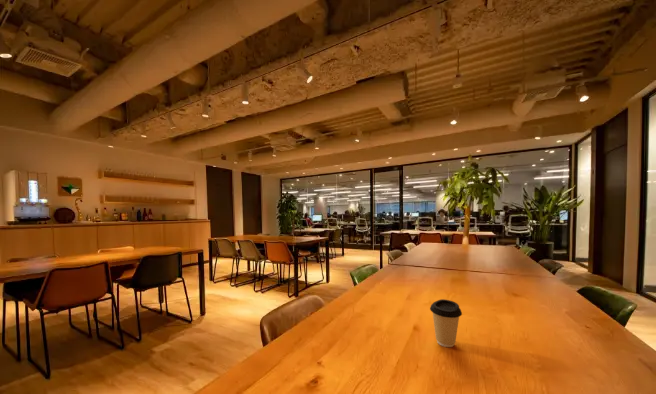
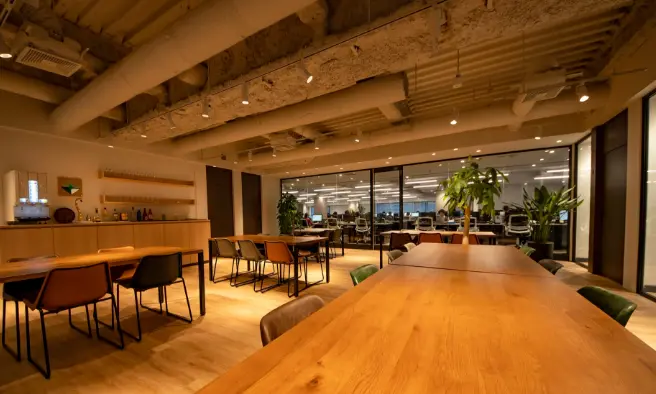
- coffee cup (445, 323)
